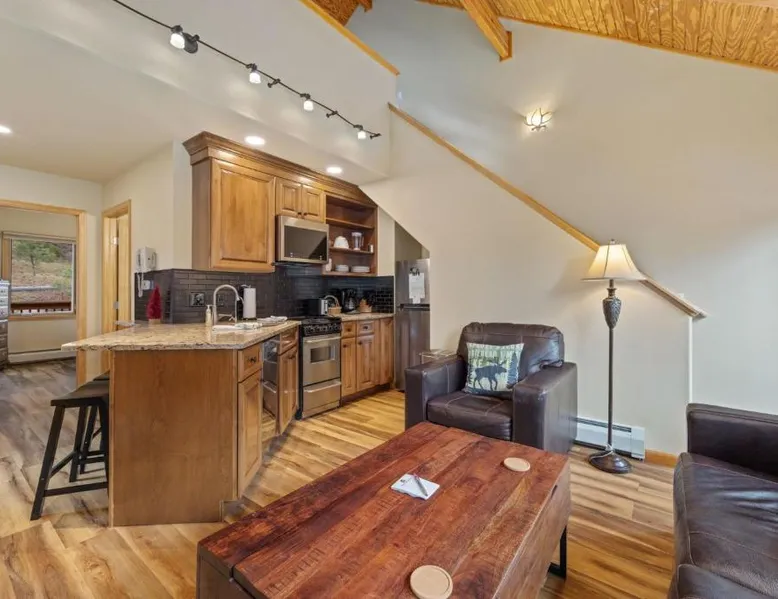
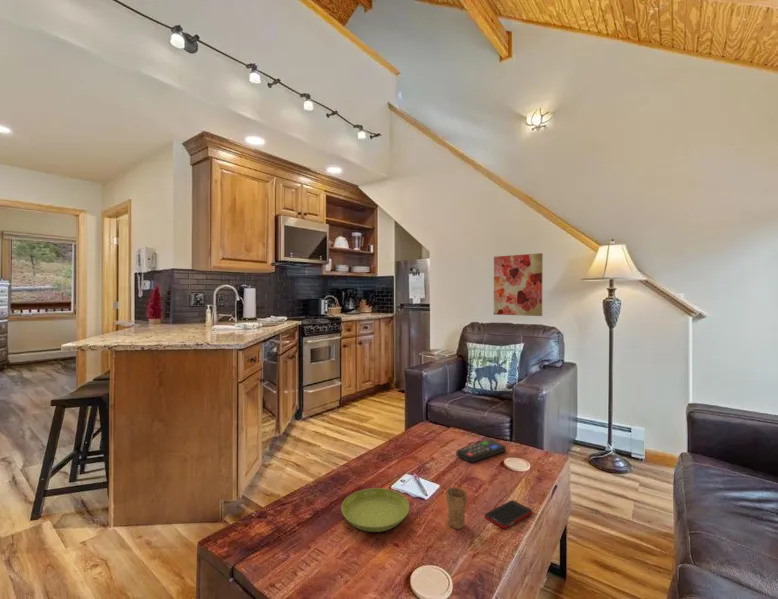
+ wall art (517, 285)
+ cell phone (508, 514)
+ cup (456, 504)
+ saucer (375, 510)
+ remote control (481, 450)
